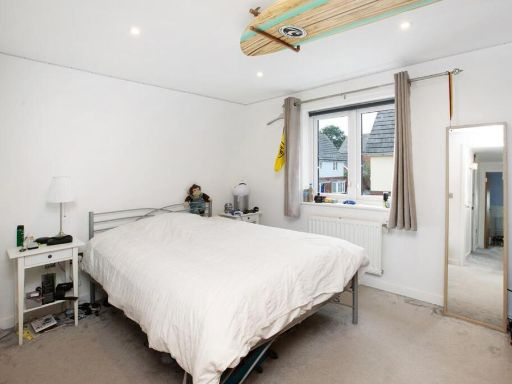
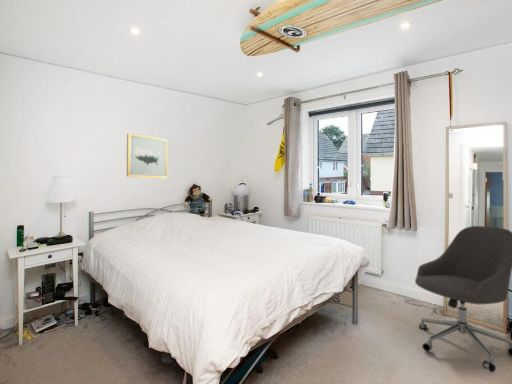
+ chair (460, 286)
+ wall art (147, 157)
